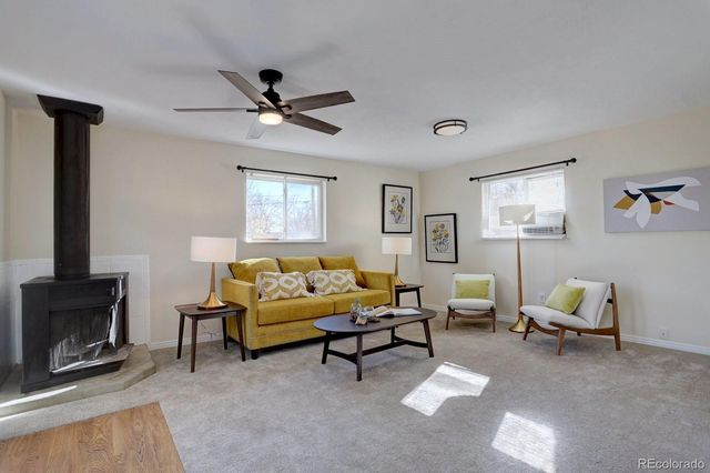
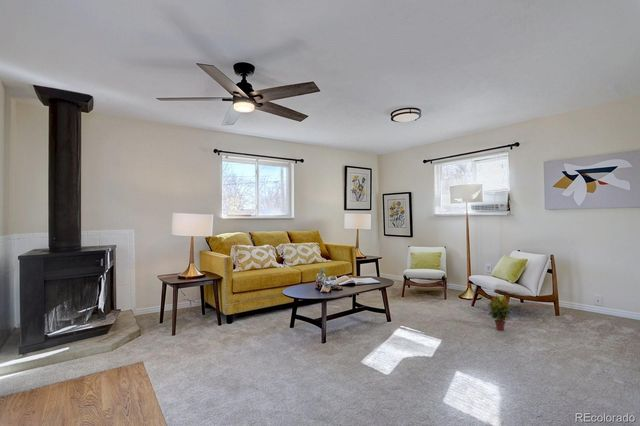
+ potted plant (500, 311)
